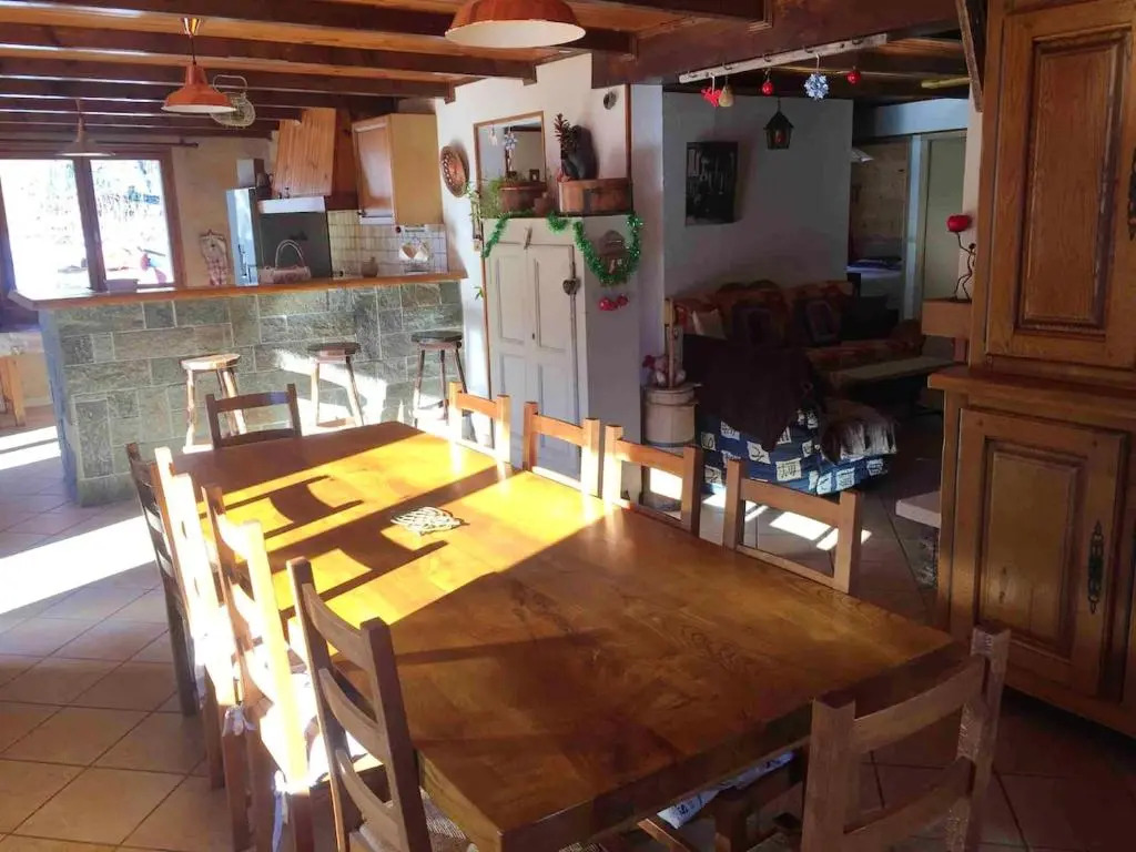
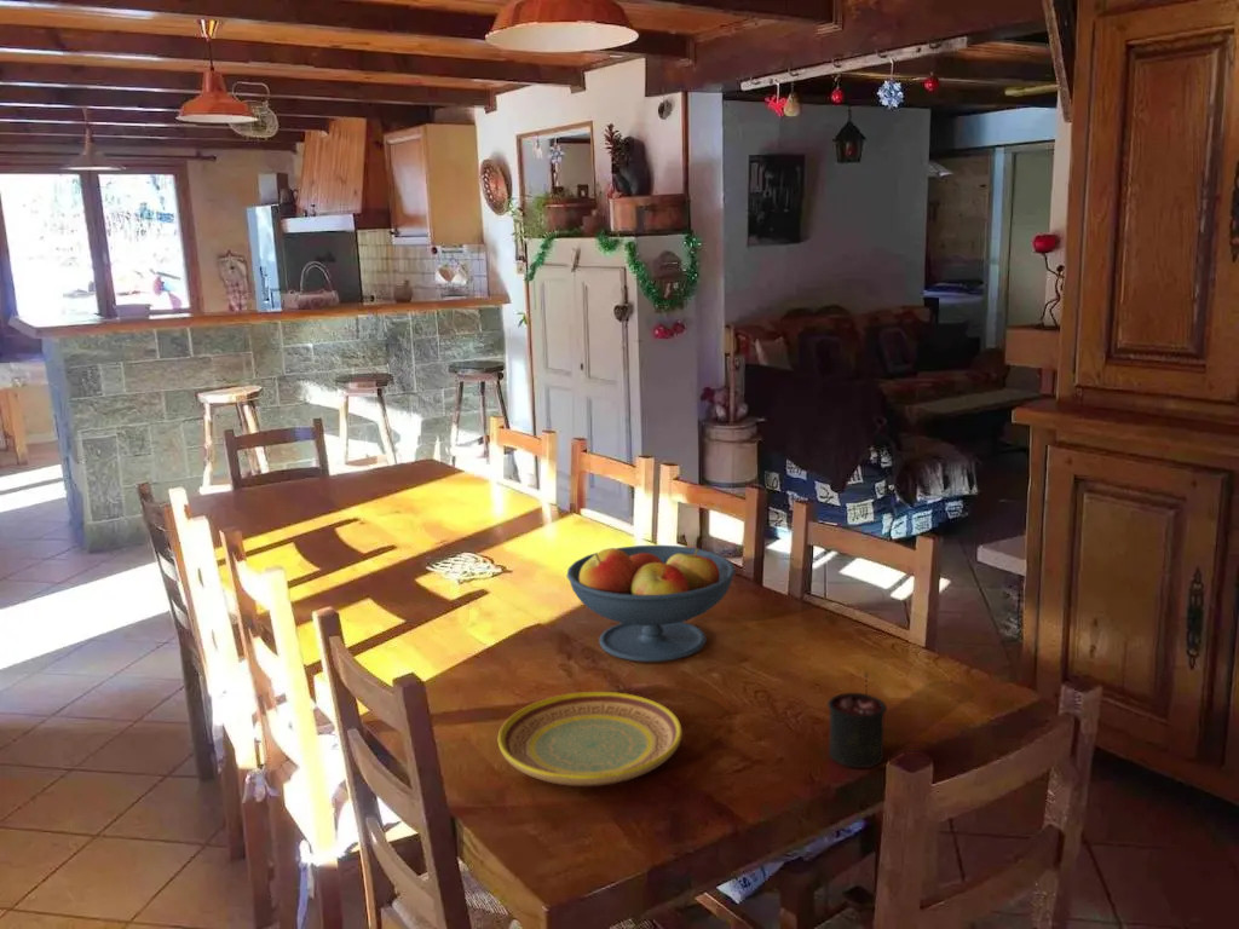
+ plate (590, 740)
+ fruit bowl (651, 592)
+ candle (857, 717)
